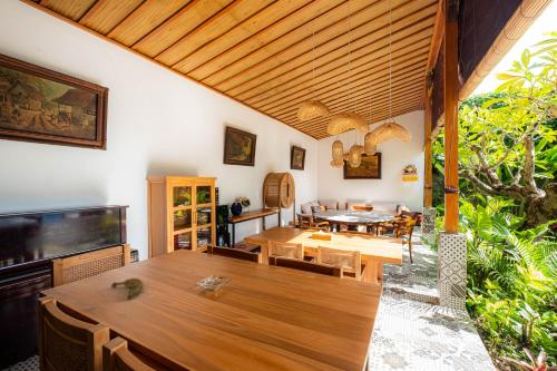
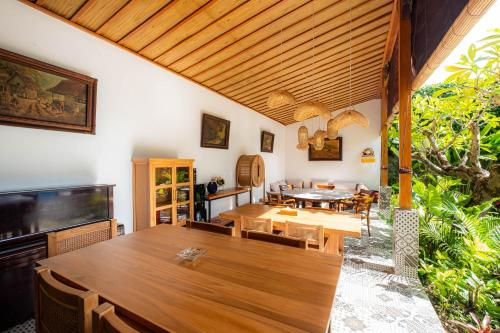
- banana (126, 285)
